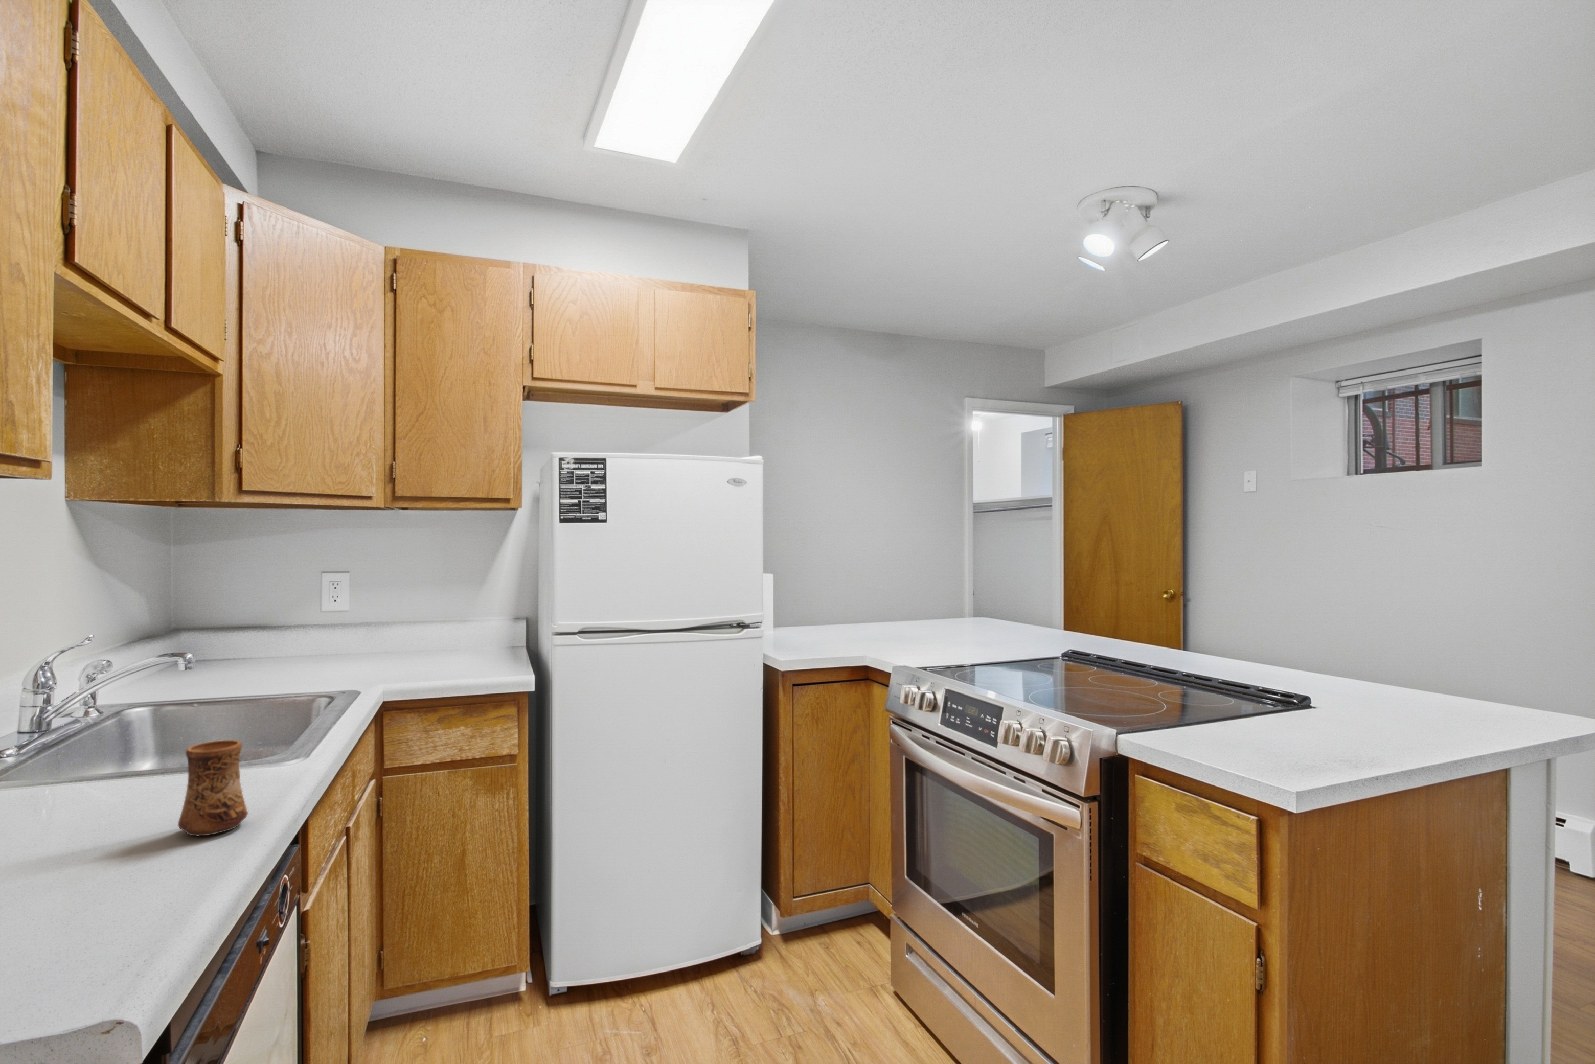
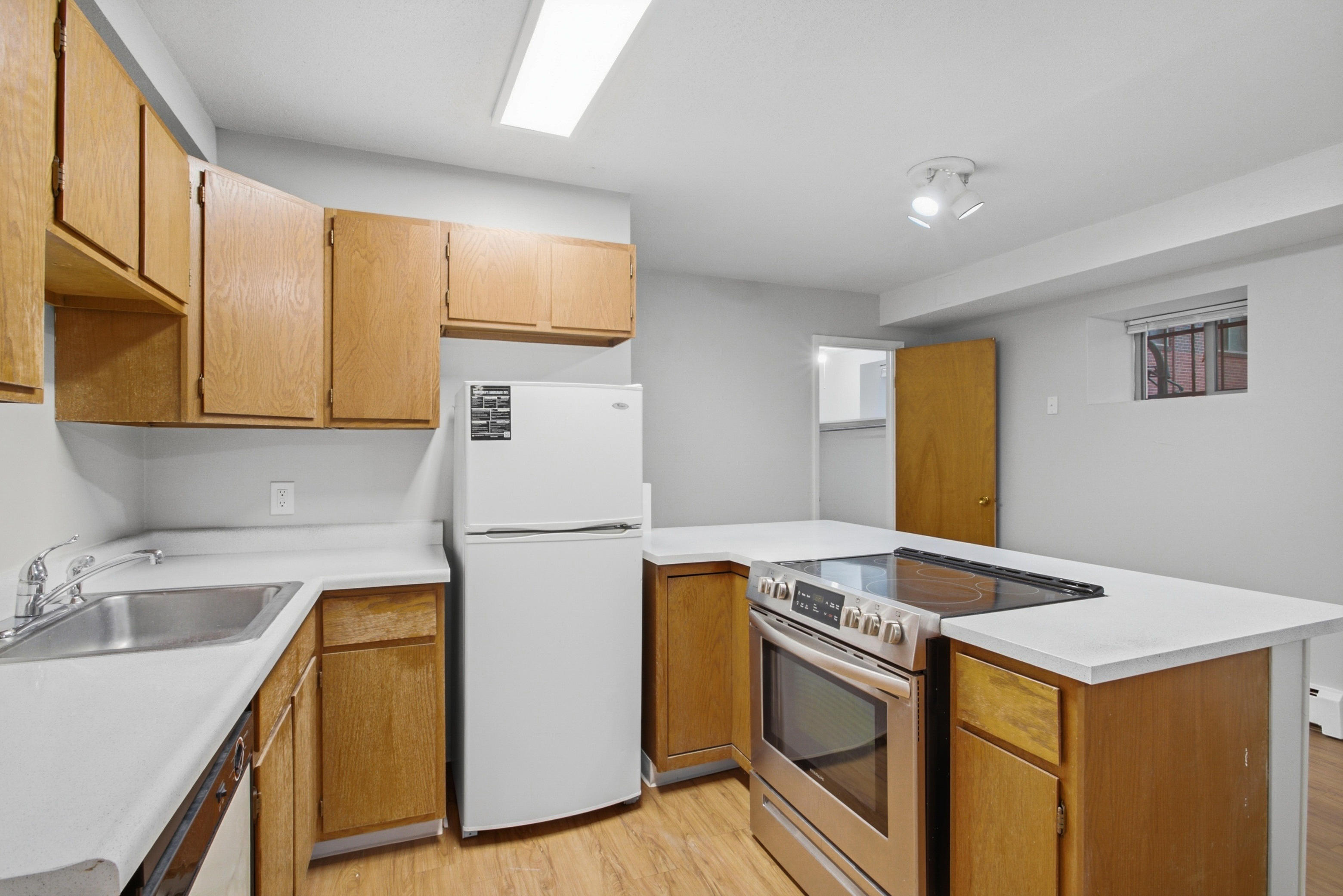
- cup (214, 786)
